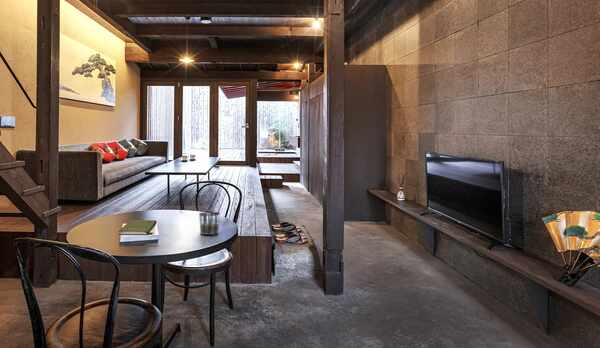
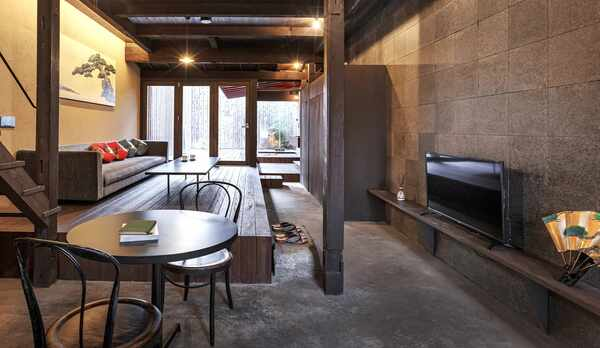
- cup (209, 223)
